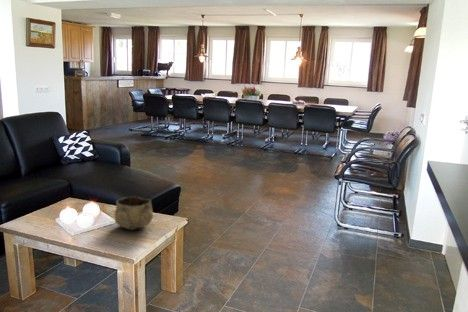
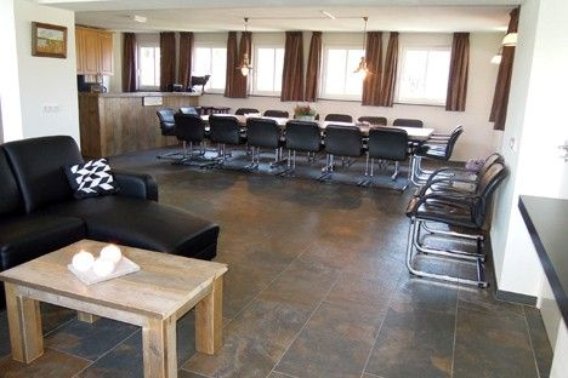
- decorative bowl (133, 213)
